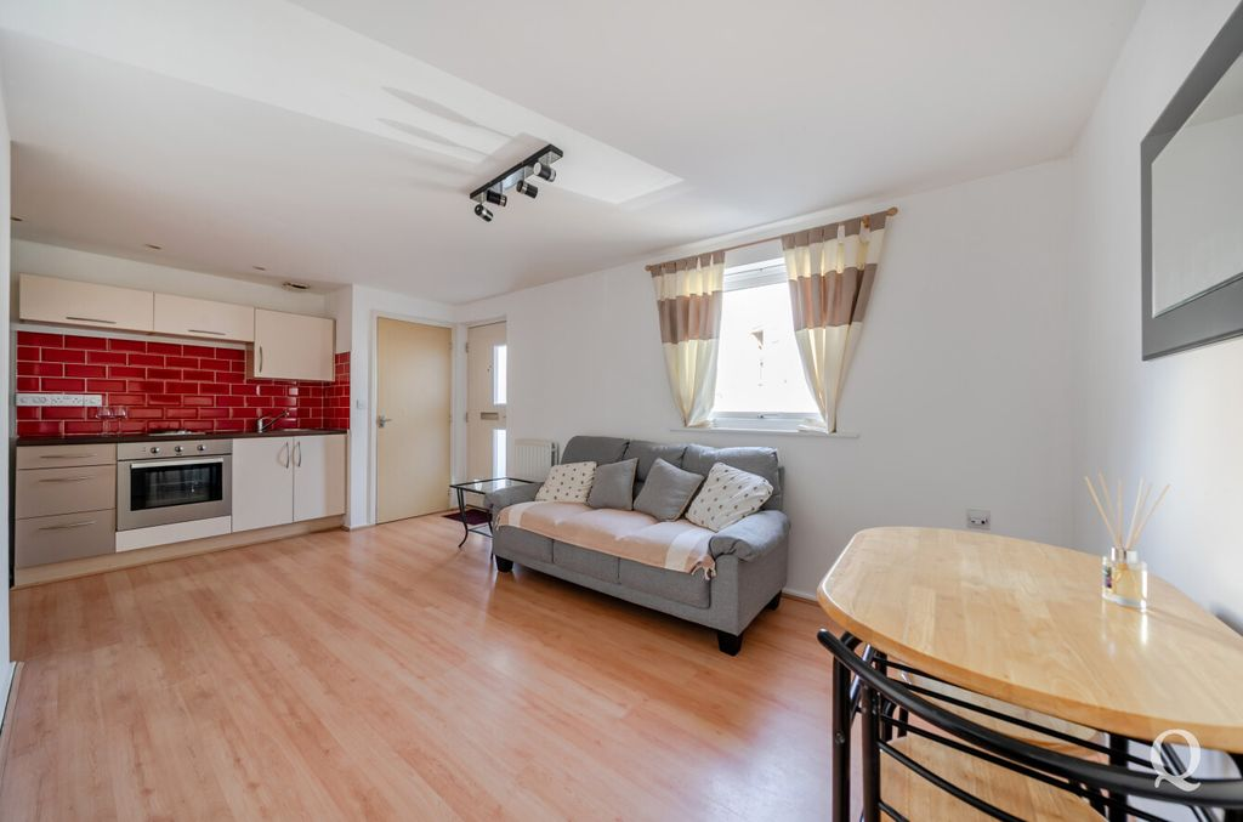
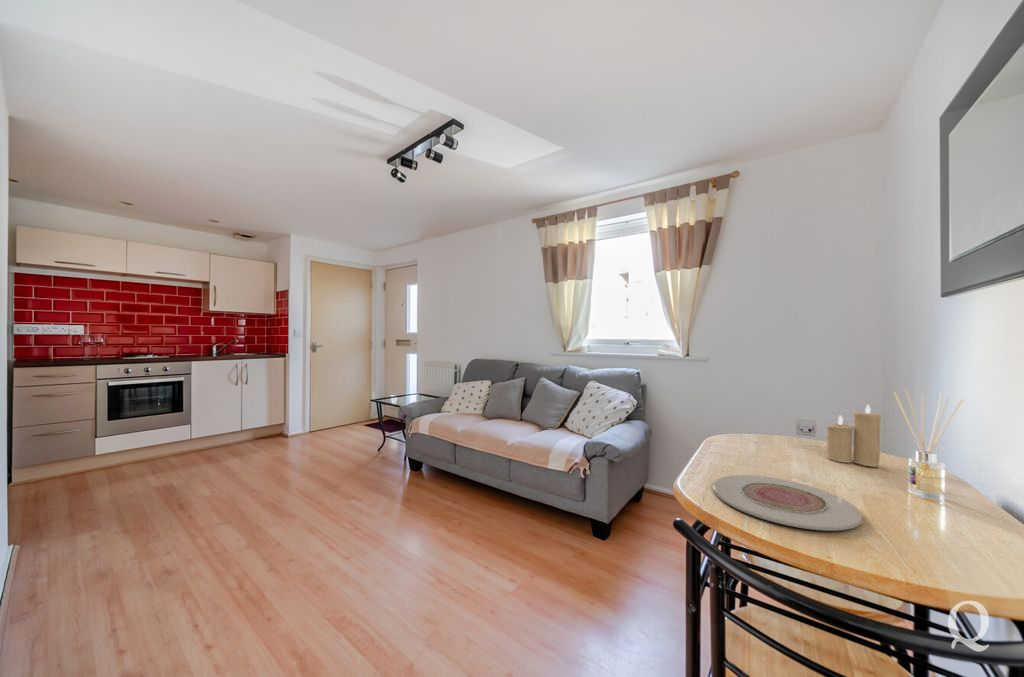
+ plate (780, 497)
+ candle (851, 432)
